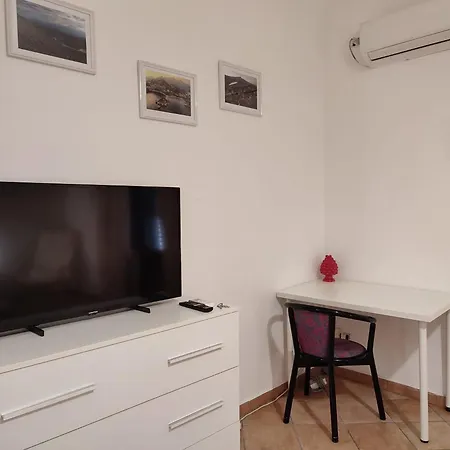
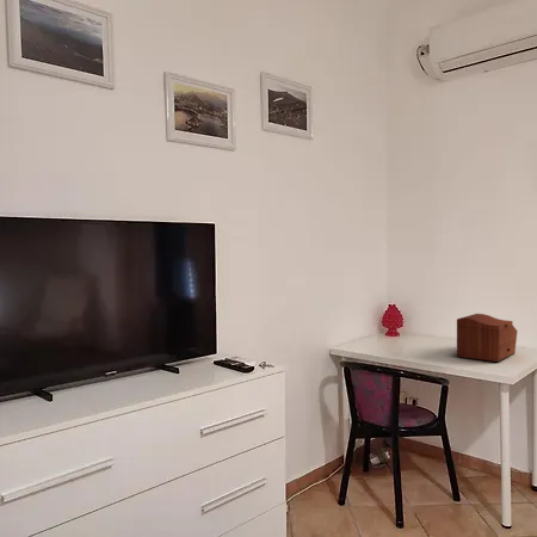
+ sewing box (488, 335)
